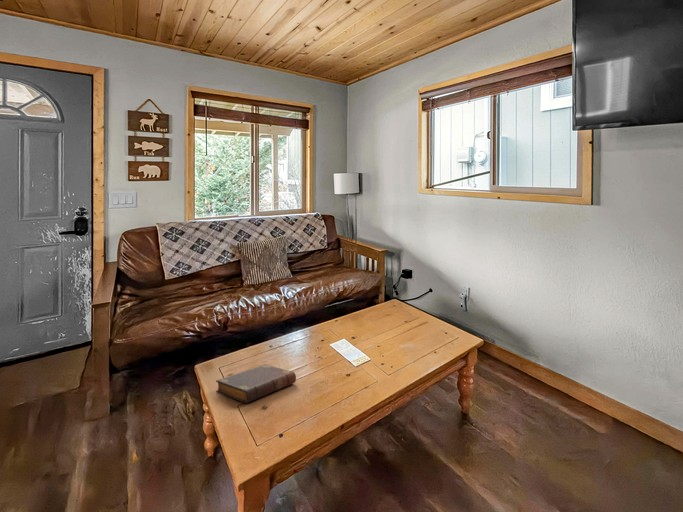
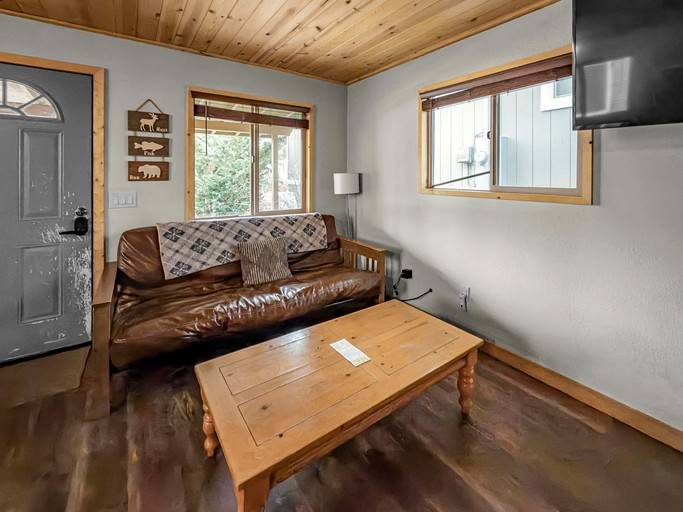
- book (257, 381)
